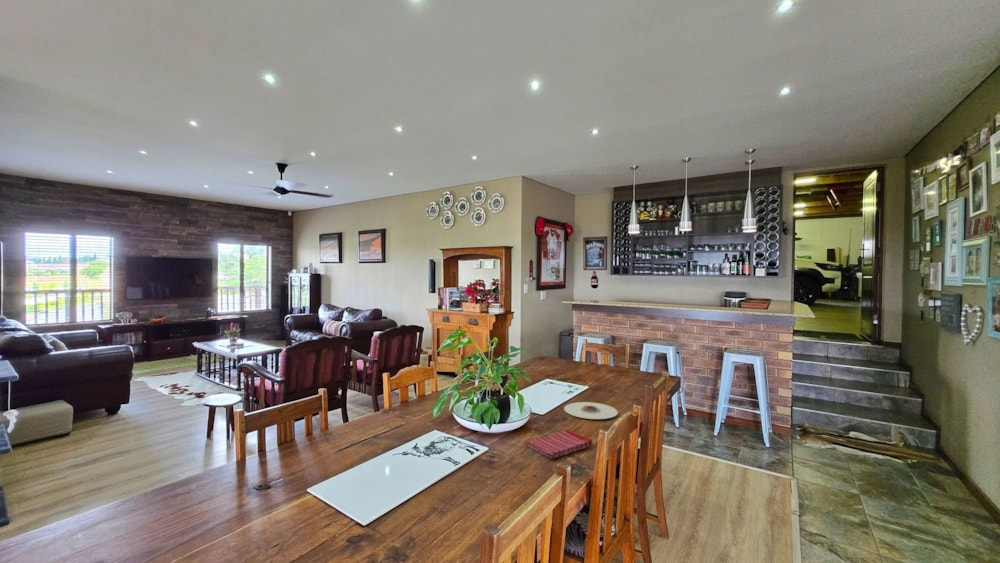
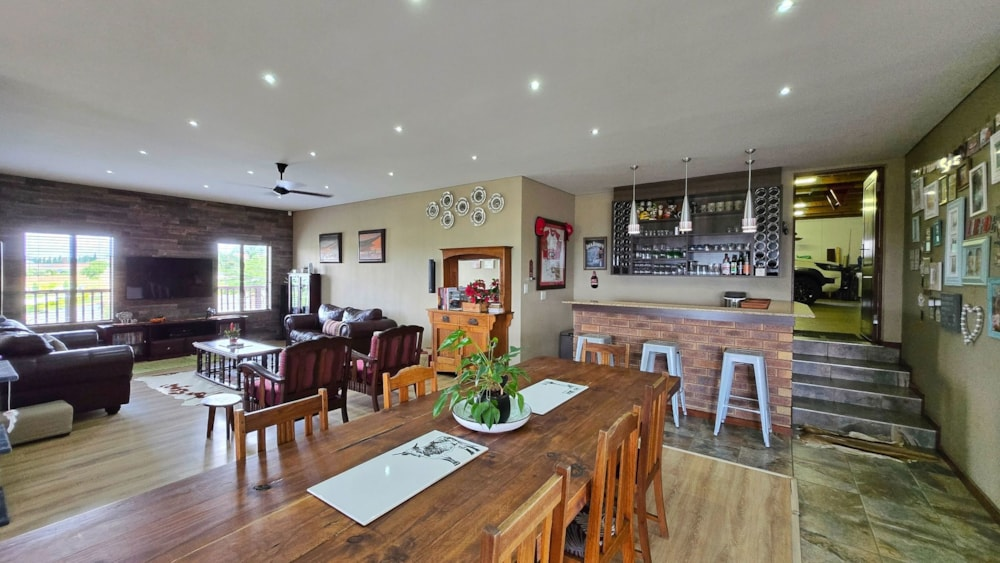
- dish towel (559, 442)
- plate (590, 408)
